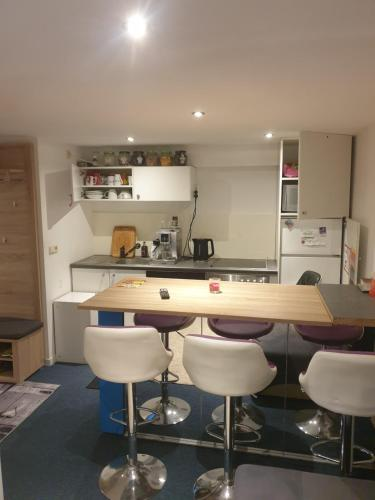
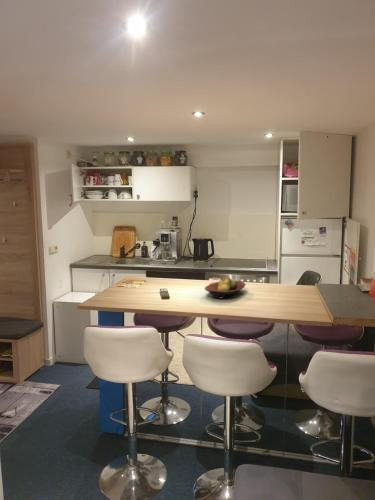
+ fruit bowl (225, 286)
